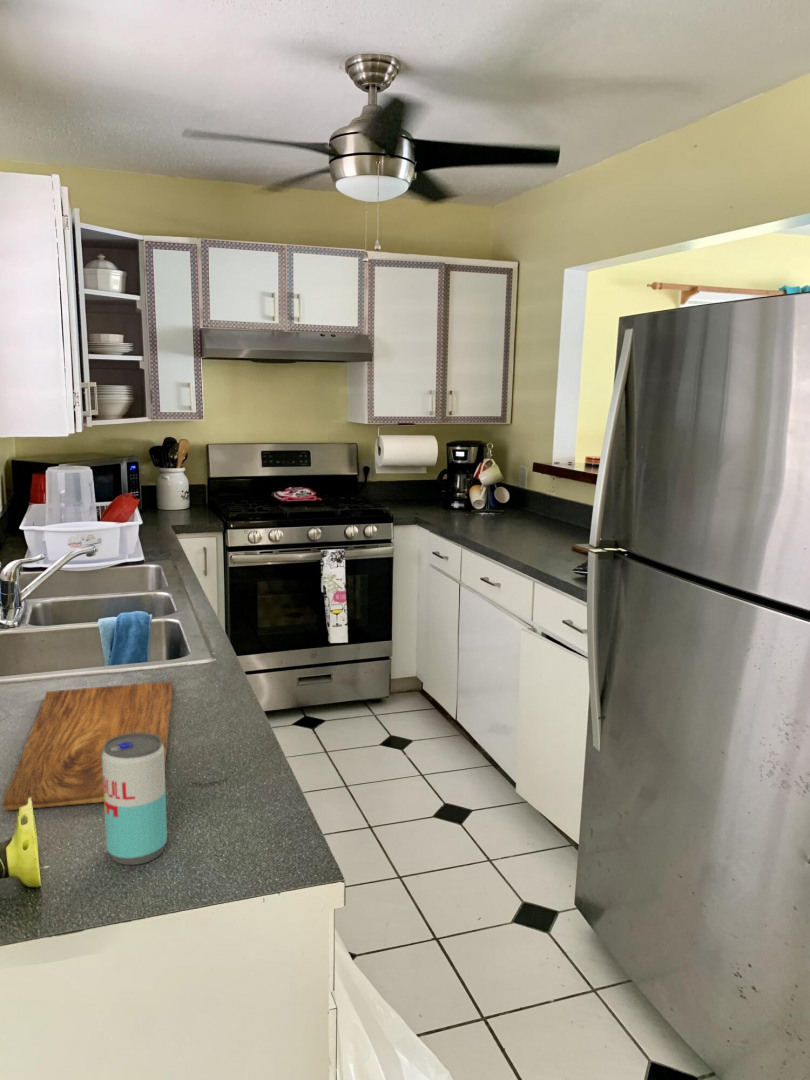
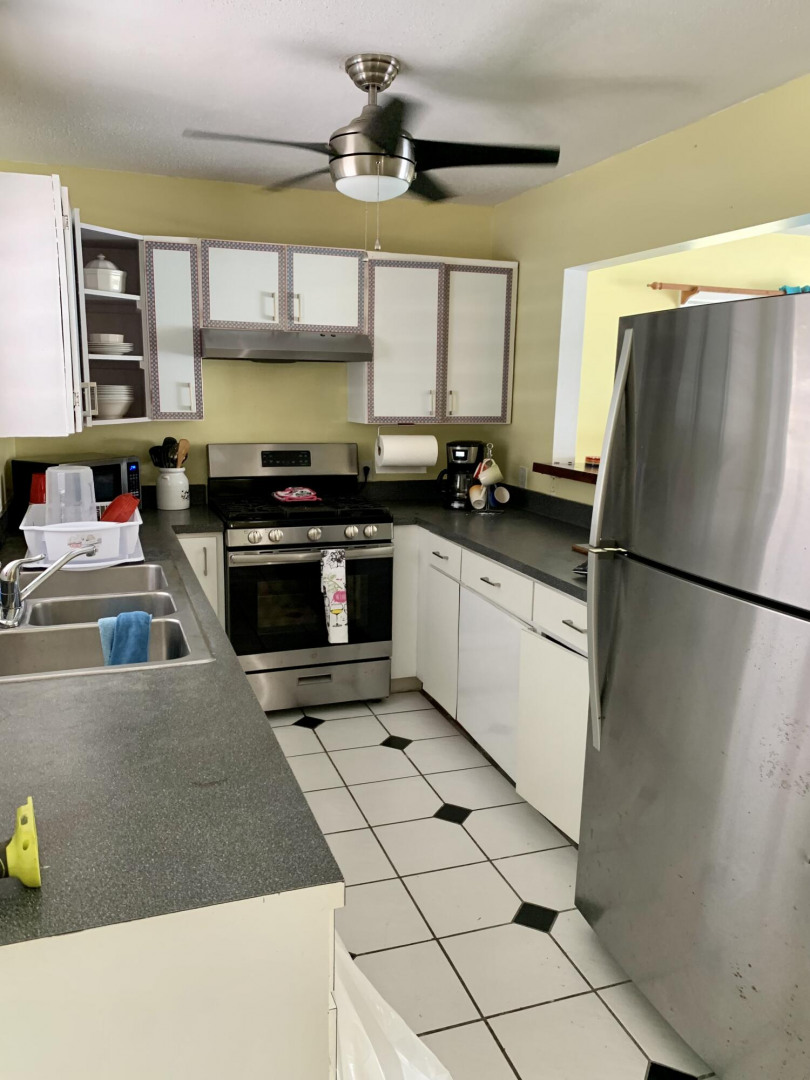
- beverage can (135, 797)
- cutting board (100, 735)
